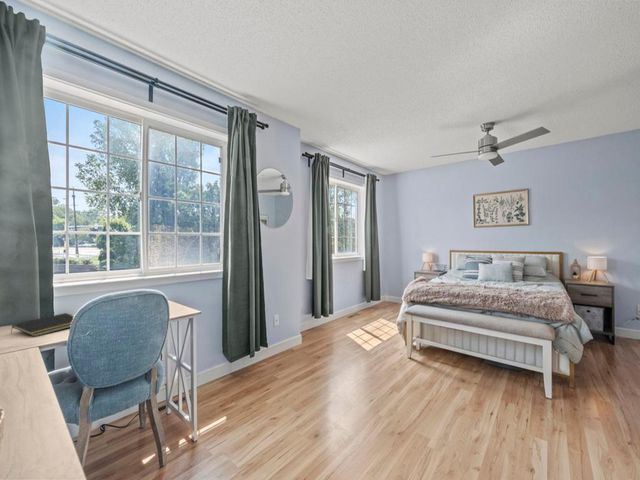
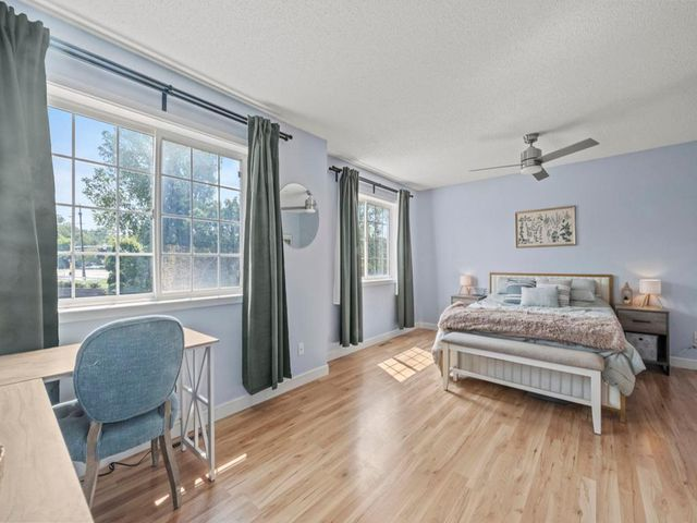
- notepad (51, 323)
